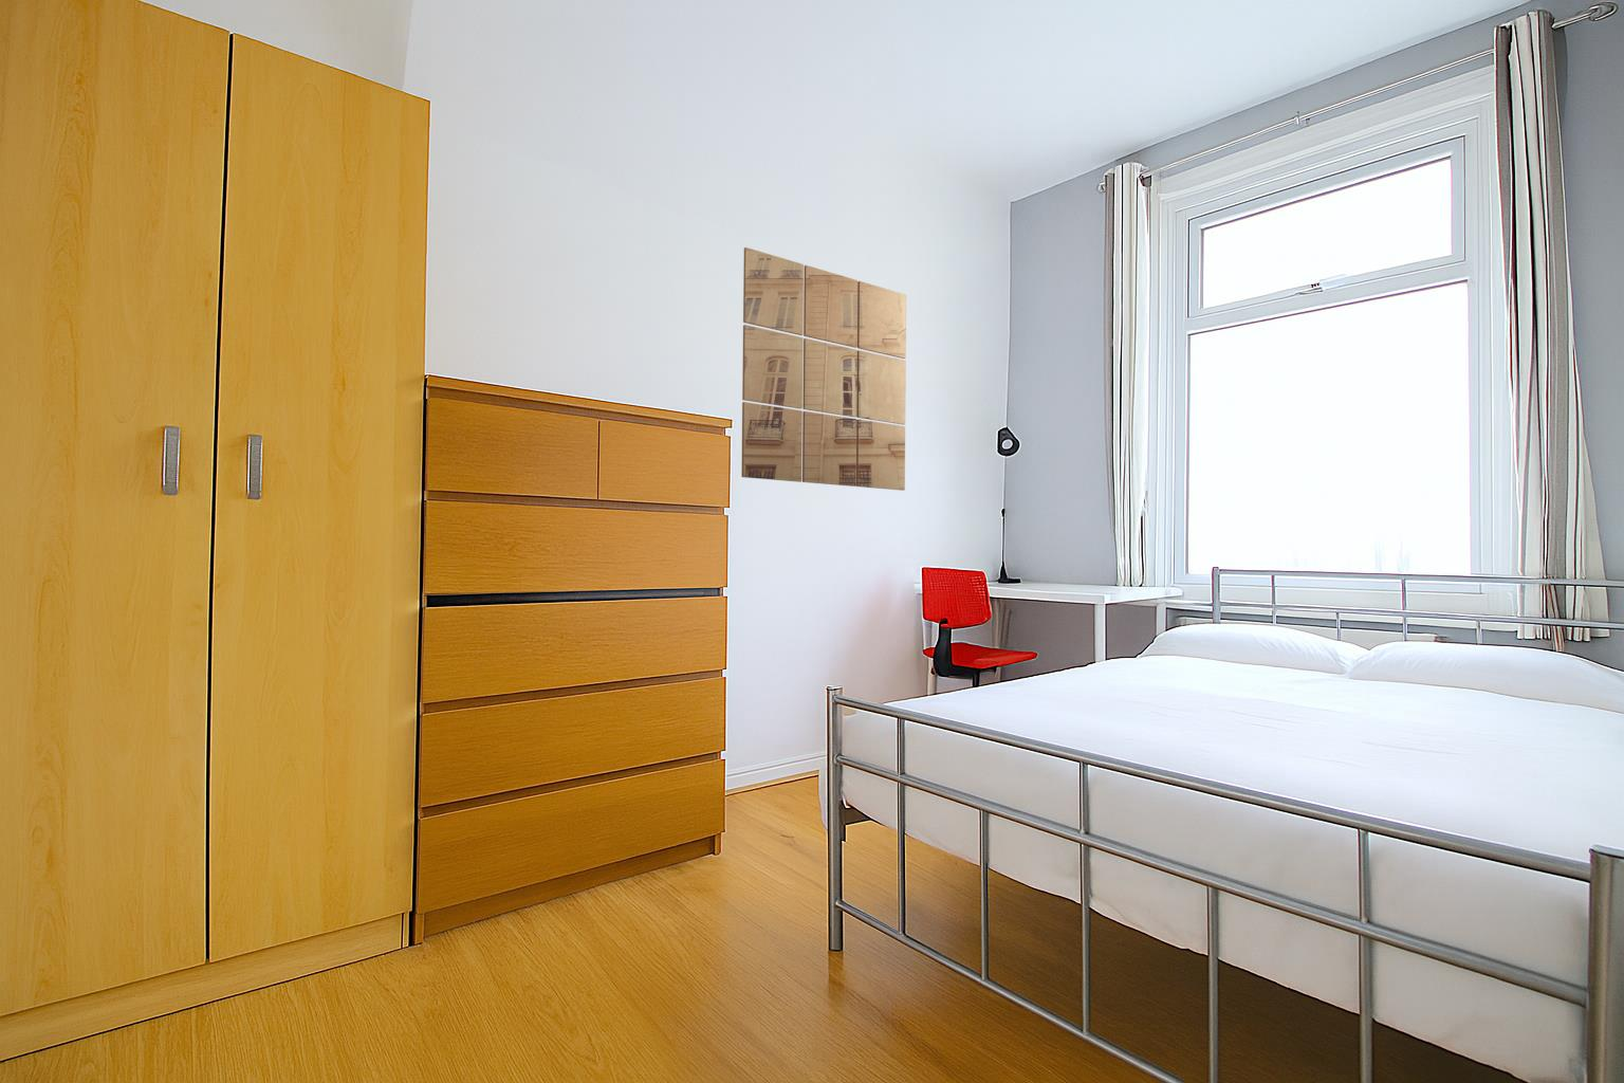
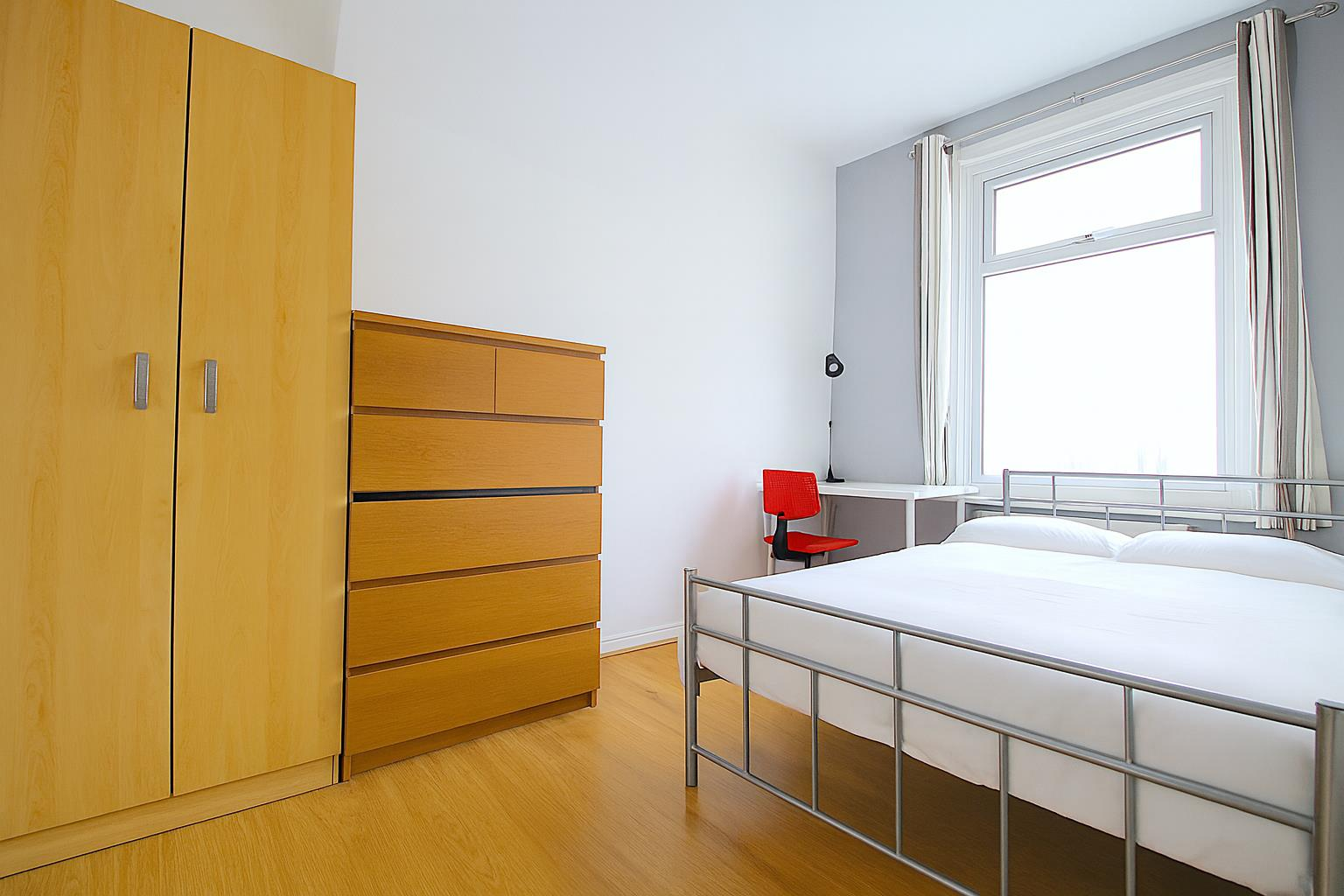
- wall art (830, 378)
